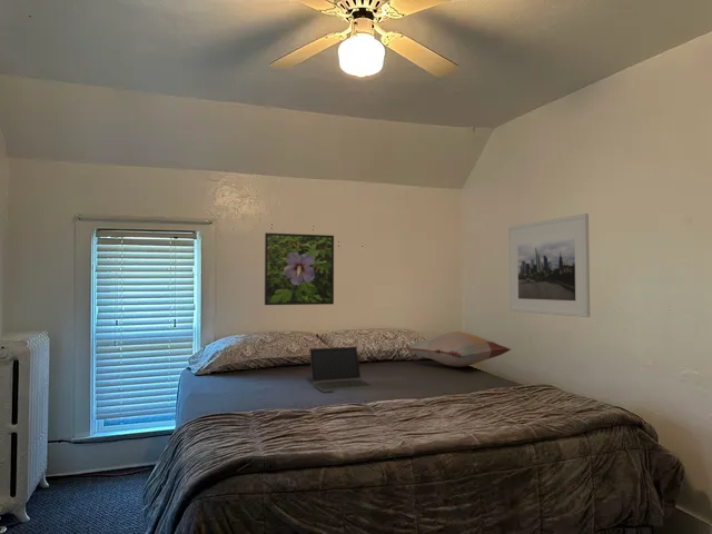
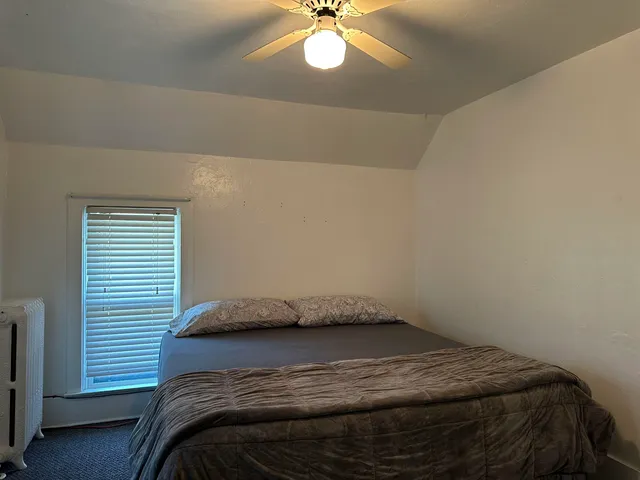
- decorative pillow (457, 348)
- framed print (299, 269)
- laptop computer (340, 367)
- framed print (544, 267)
